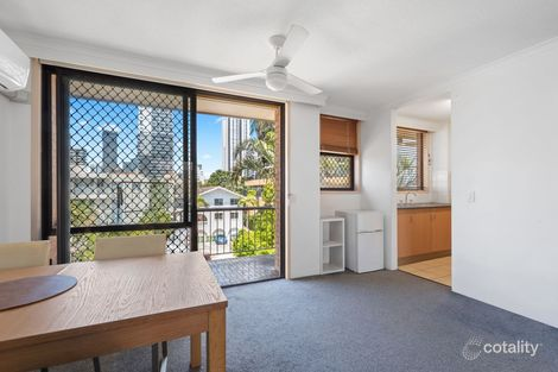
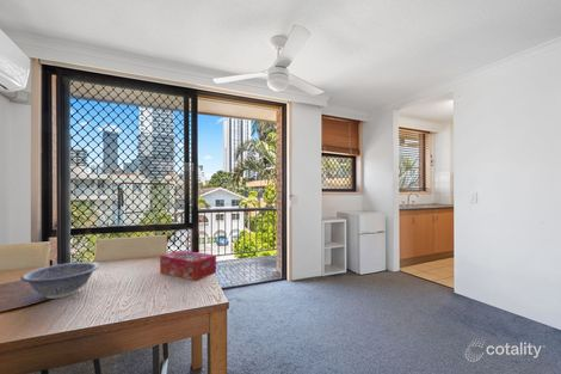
+ tissue box (187, 264)
+ decorative bowl (62, 281)
